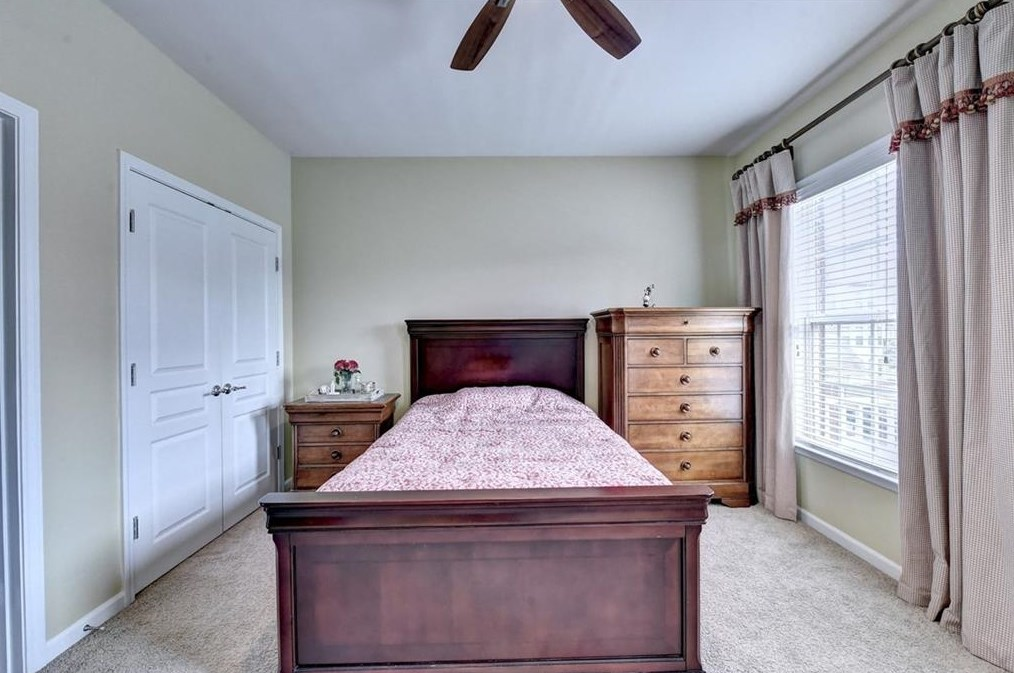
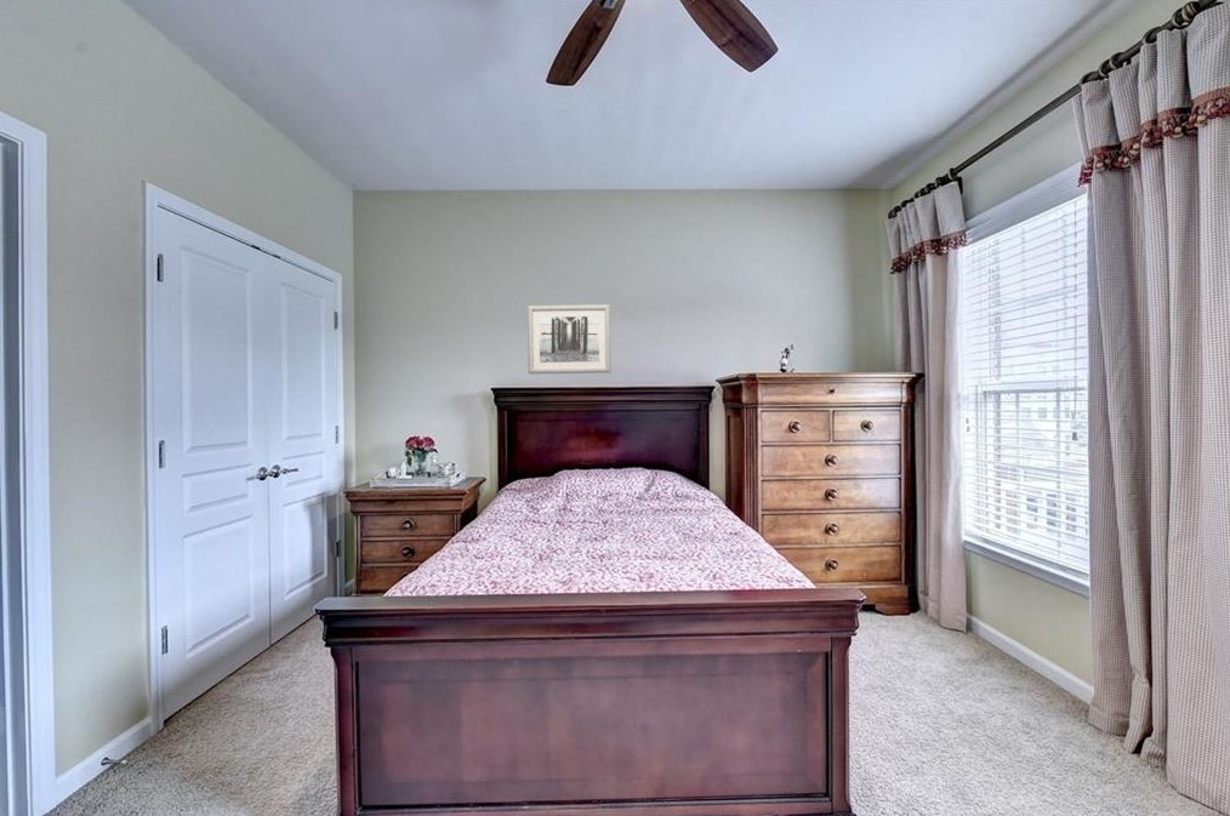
+ wall art (569, 338)
